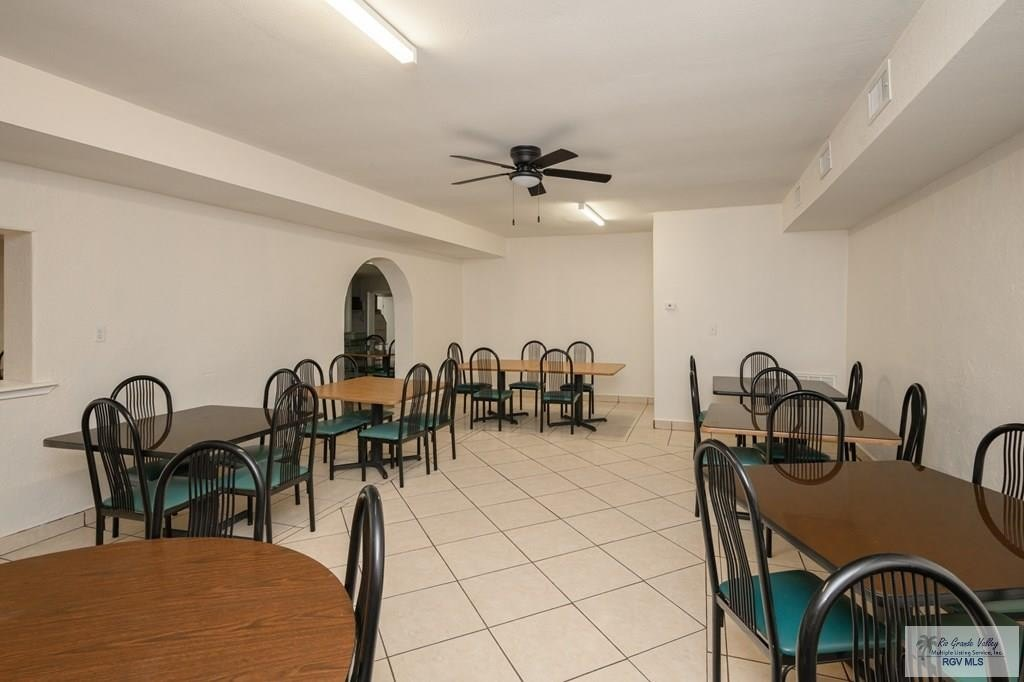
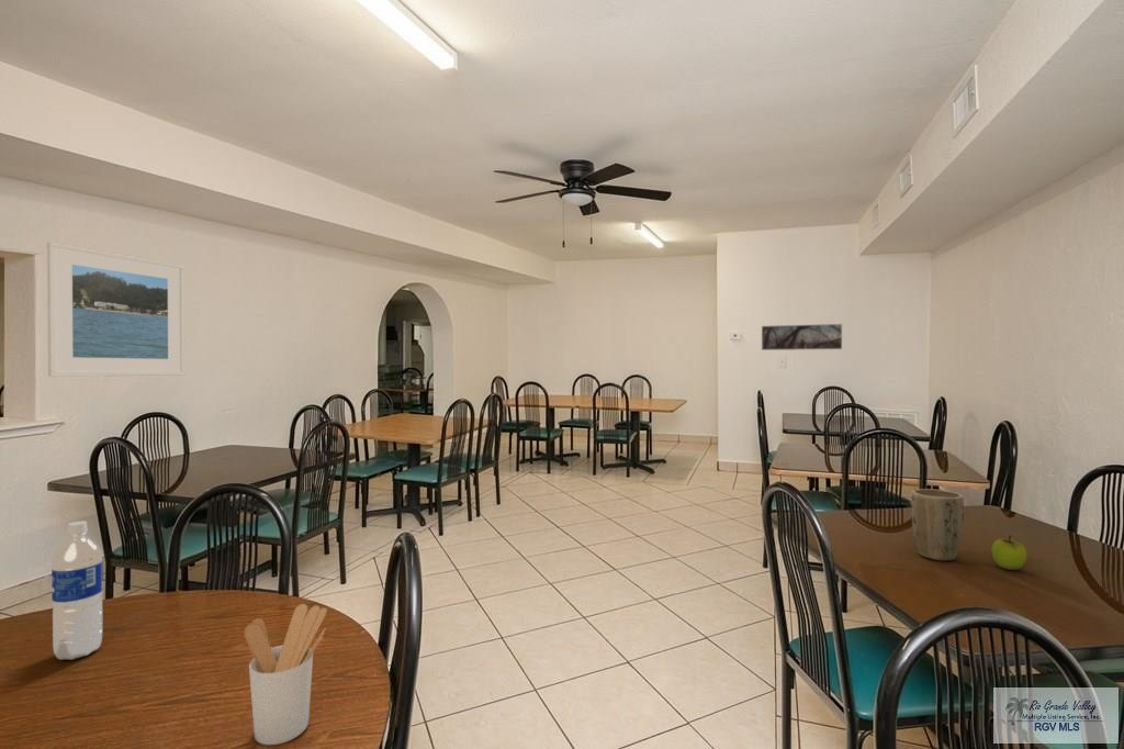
+ fruit (1009, 551)
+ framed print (123, 315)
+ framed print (800, 337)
+ plant pot (936, 524)
+ utensil holder (291, 668)
+ water bottle (78, 588)
